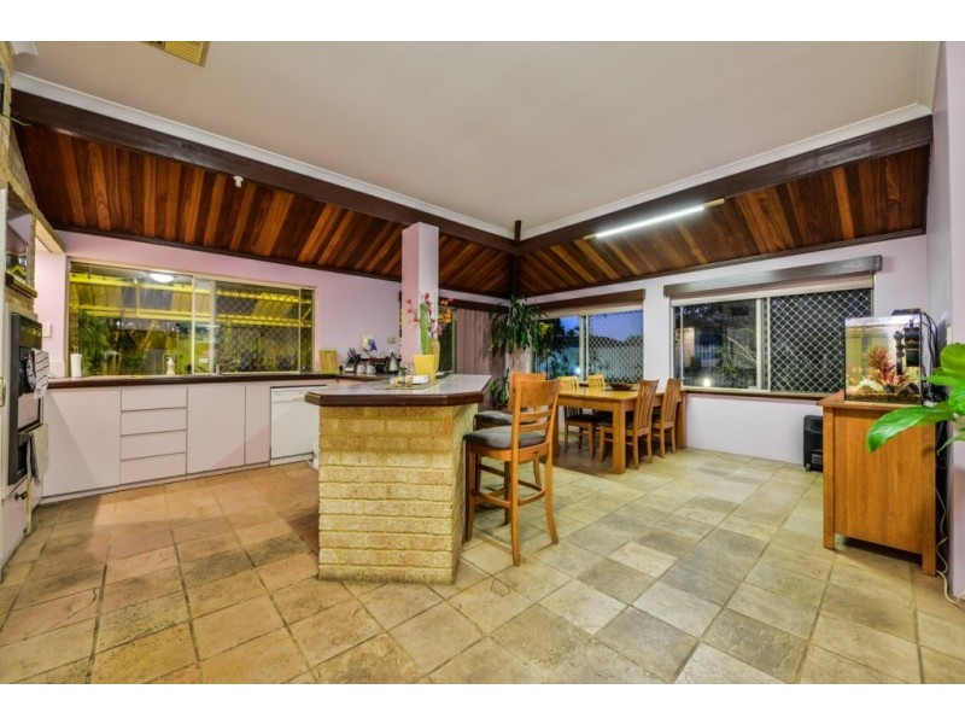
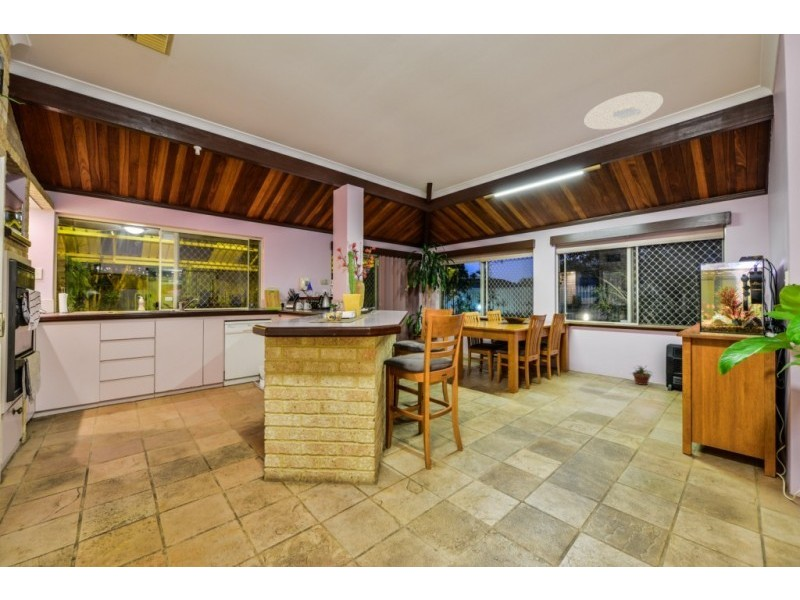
+ potted plant (641, 374)
+ ceiling light (621, 109)
